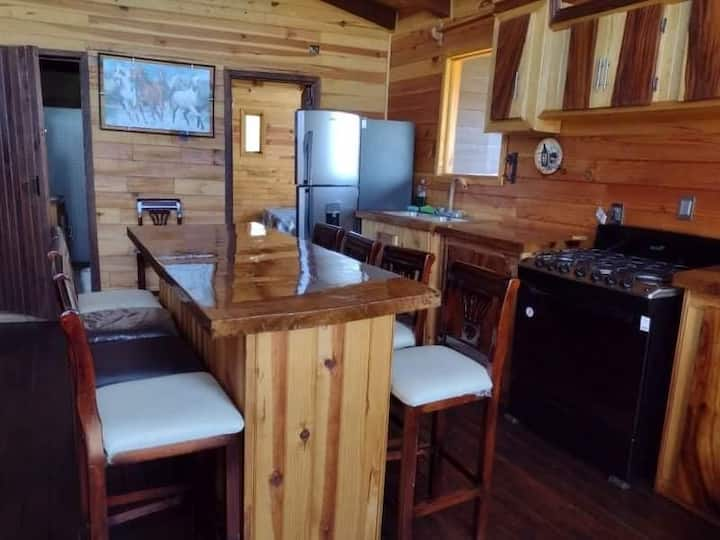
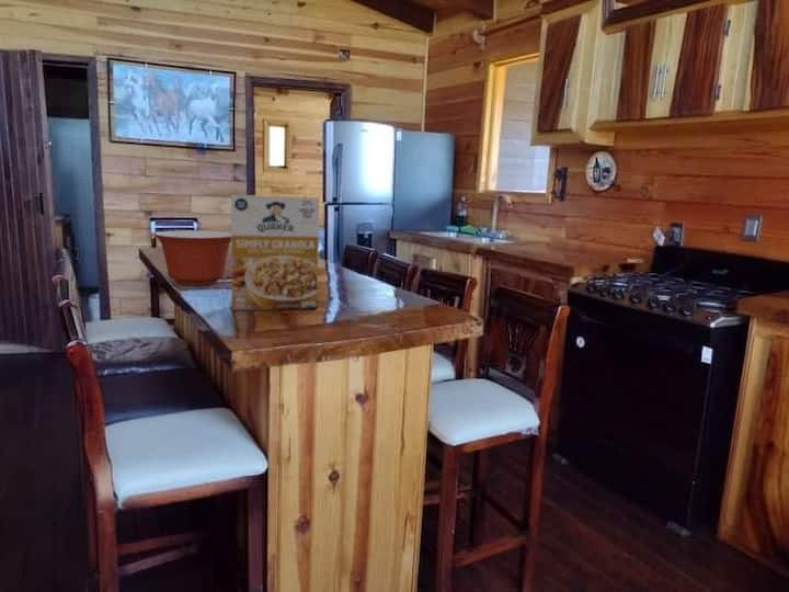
+ mixing bowl (196, 258)
+ cereal box (274, 252)
